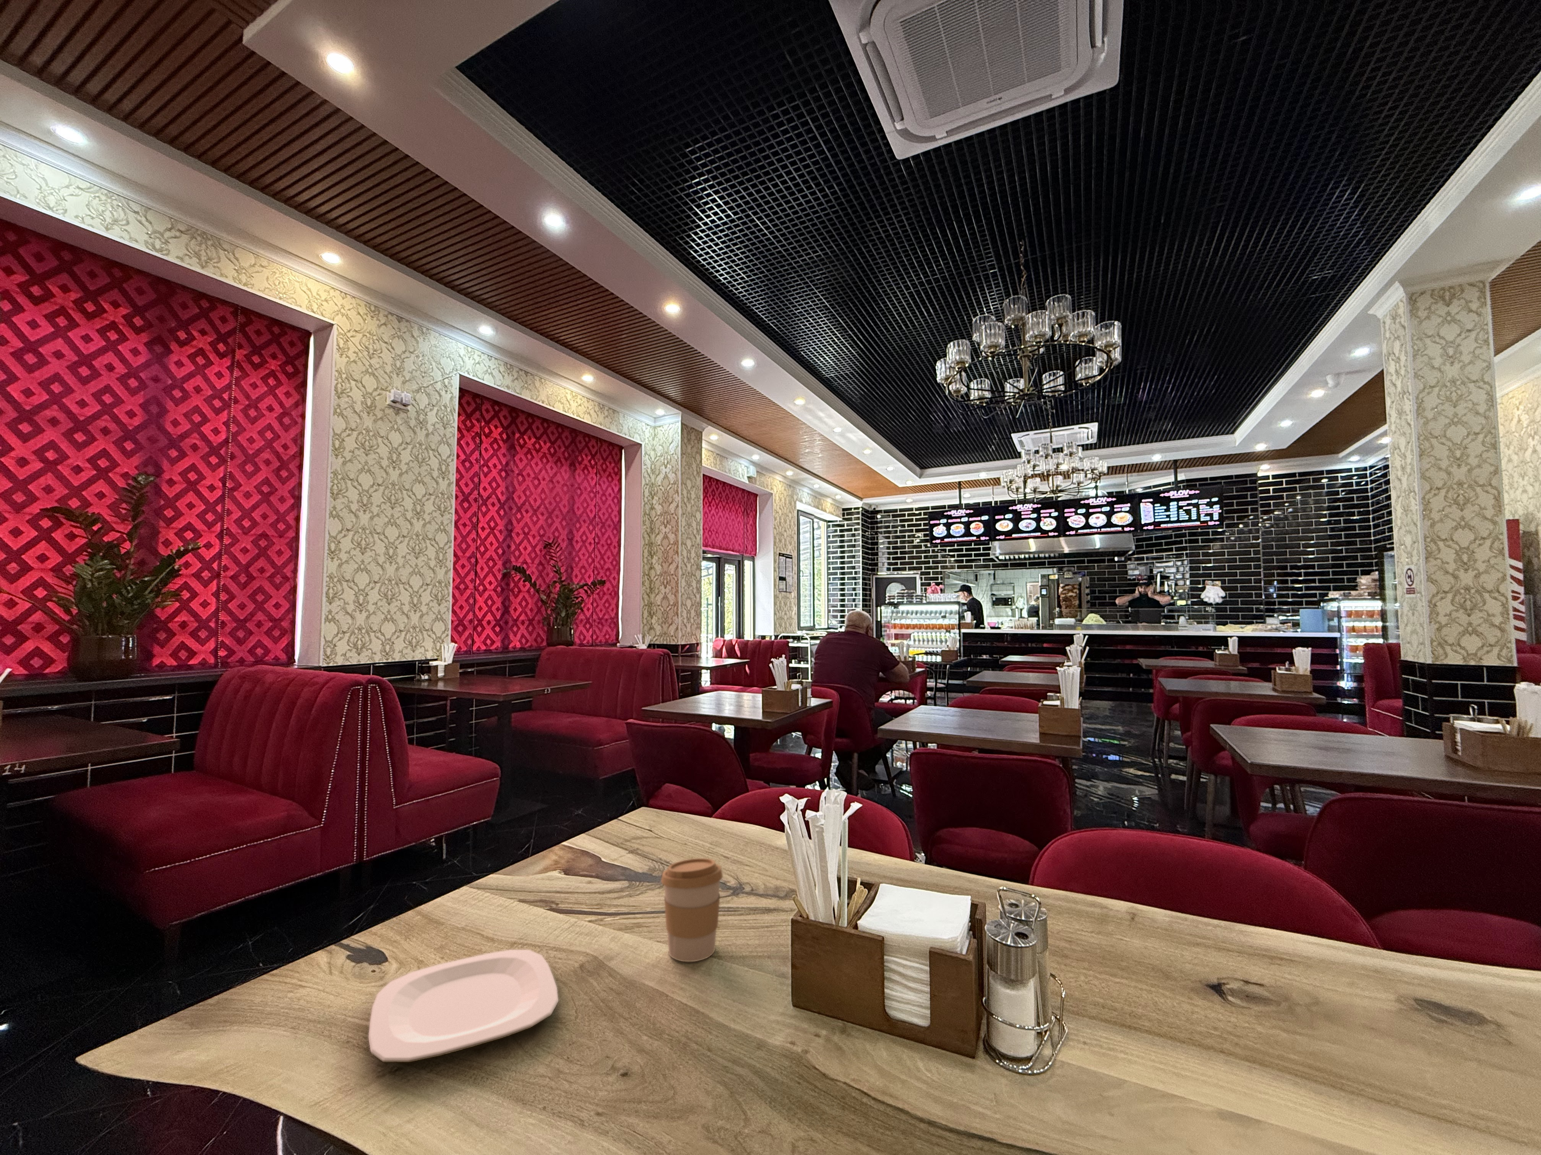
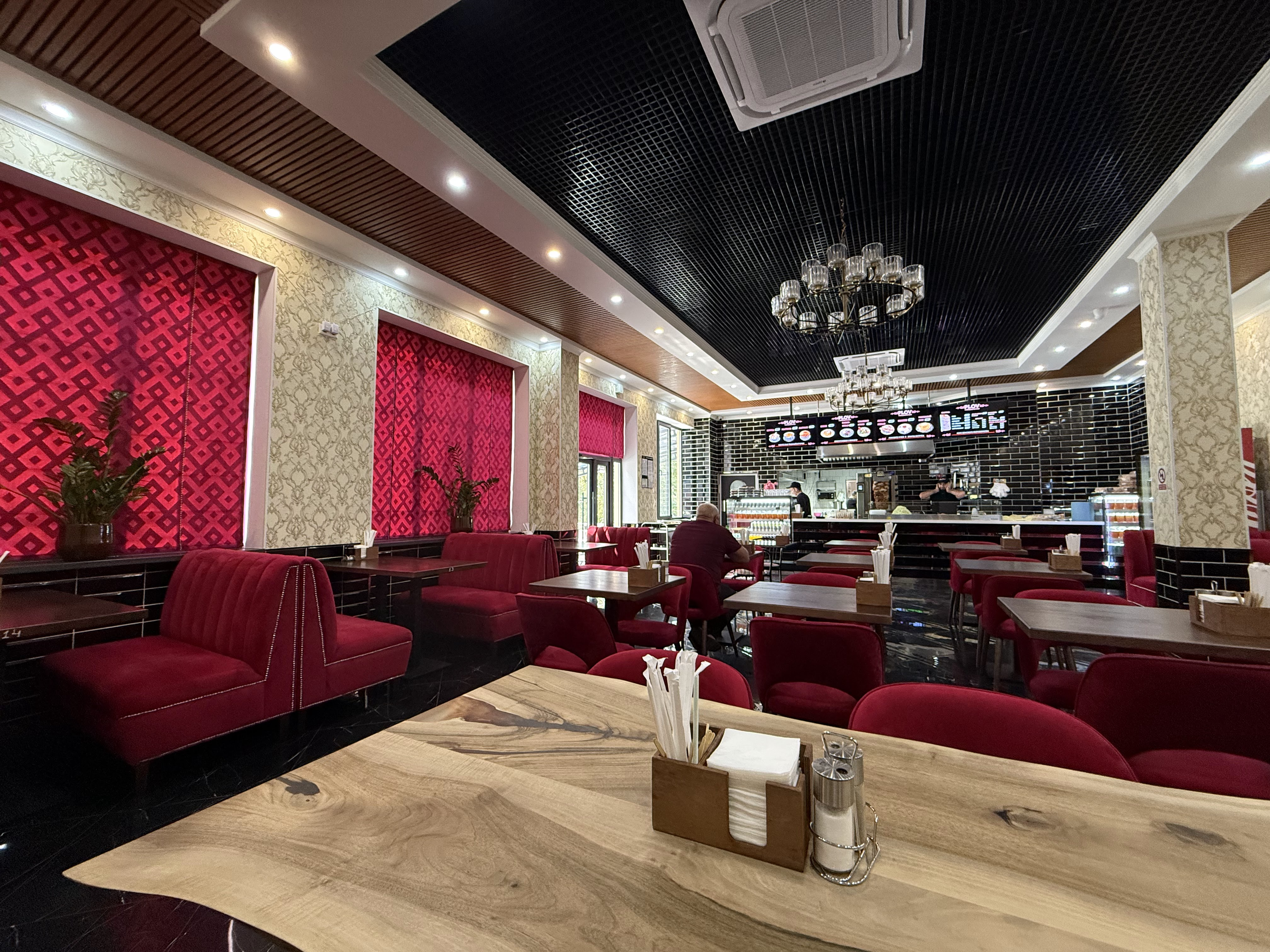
- plate (467, 1002)
- coffee cup (692, 905)
